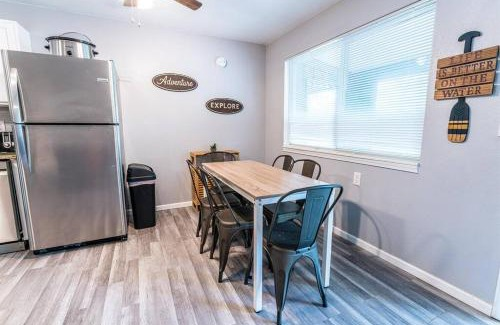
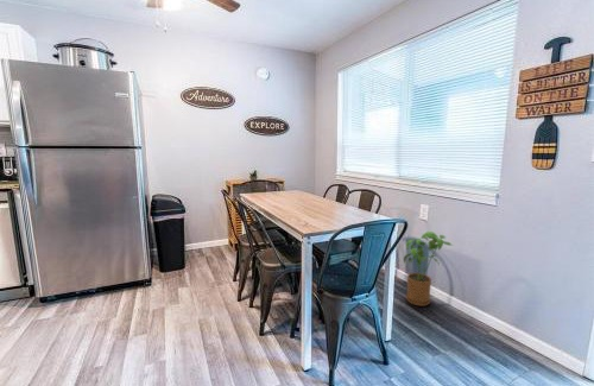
+ house plant (418, 267)
